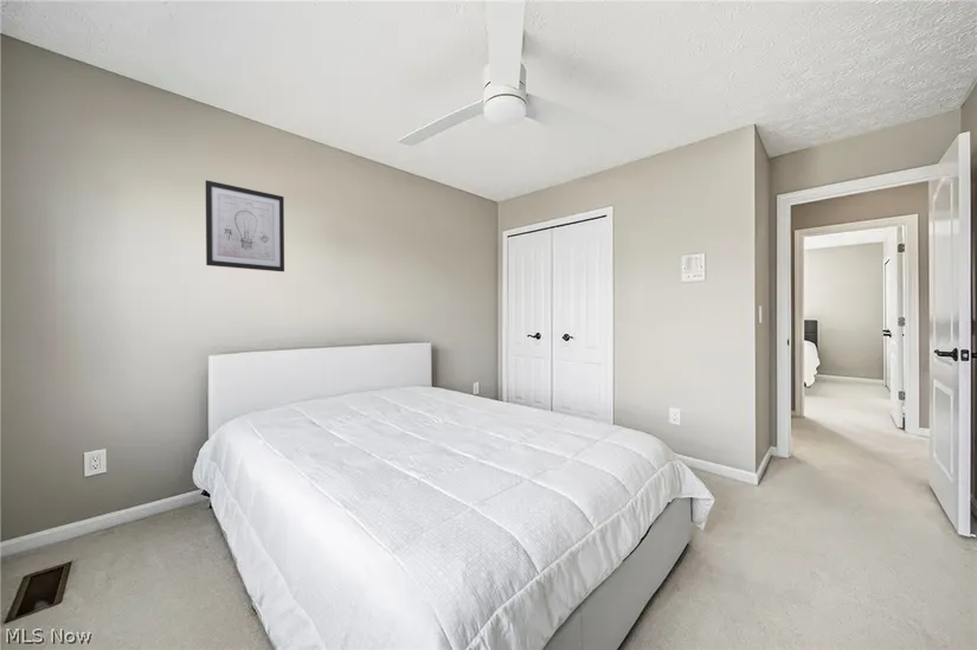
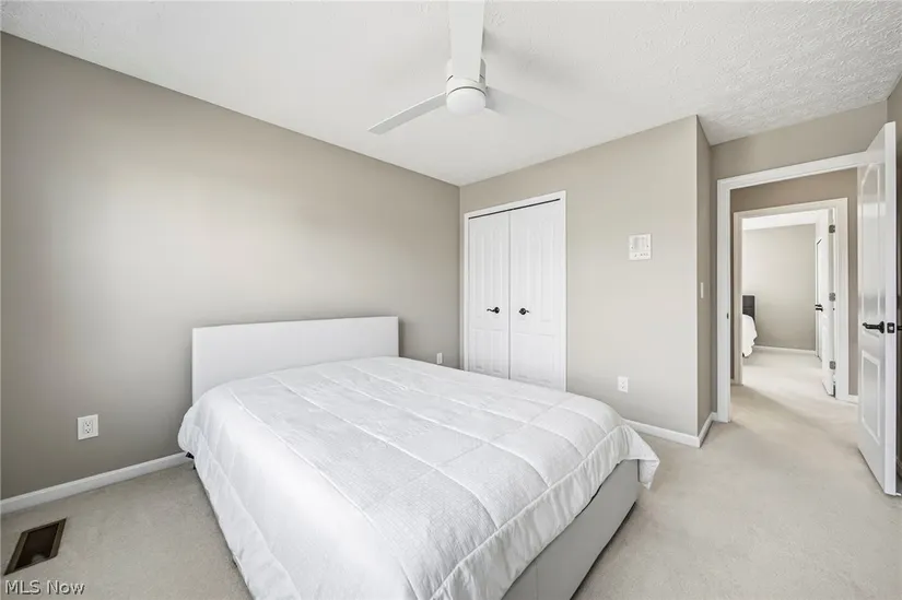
- wall art (246, 229)
